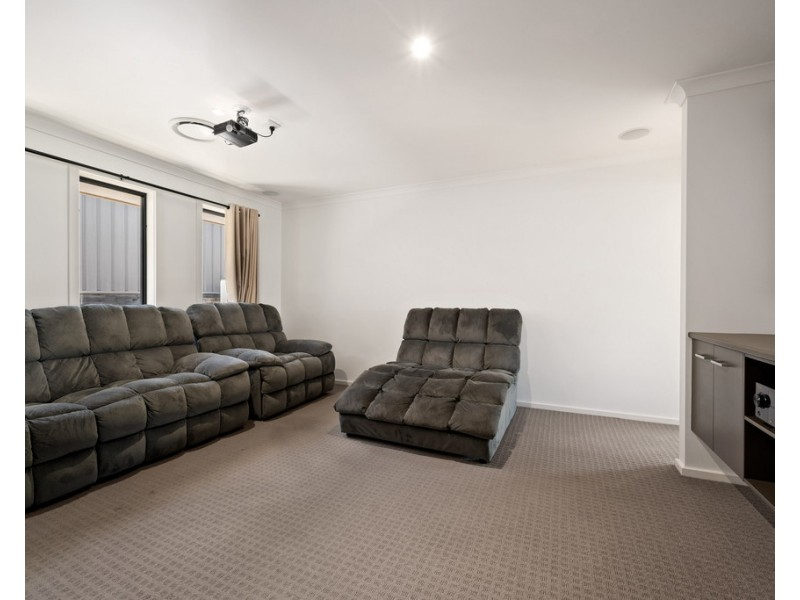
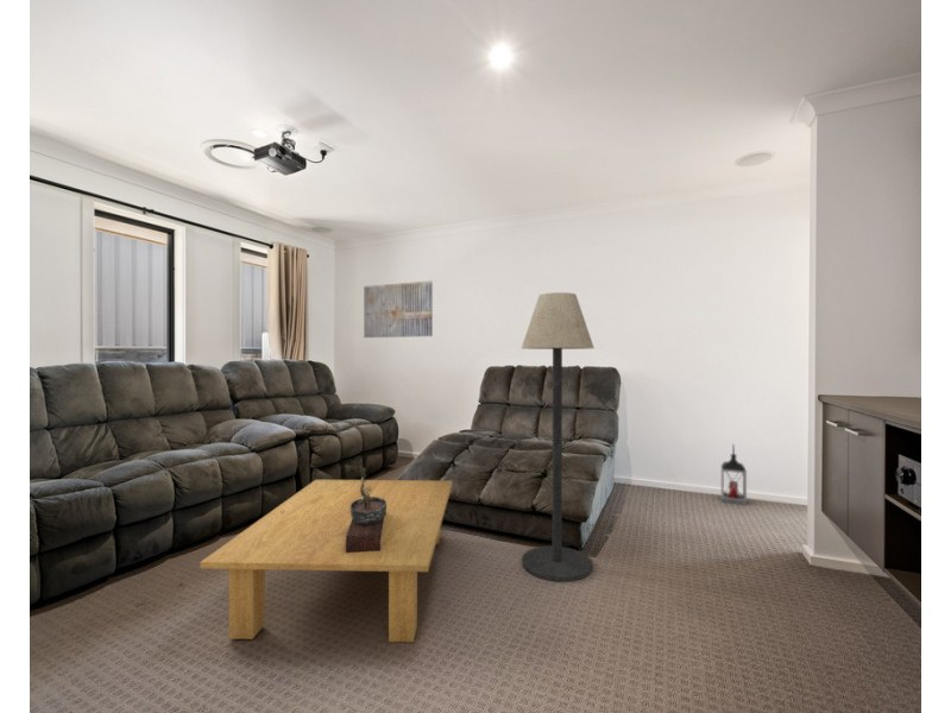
+ bonsai tree (369, 497)
+ coffee table (357, 553)
+ lantern (733, 471)
+ wall art (396, 310)
+ floor lamp (556, 429)
